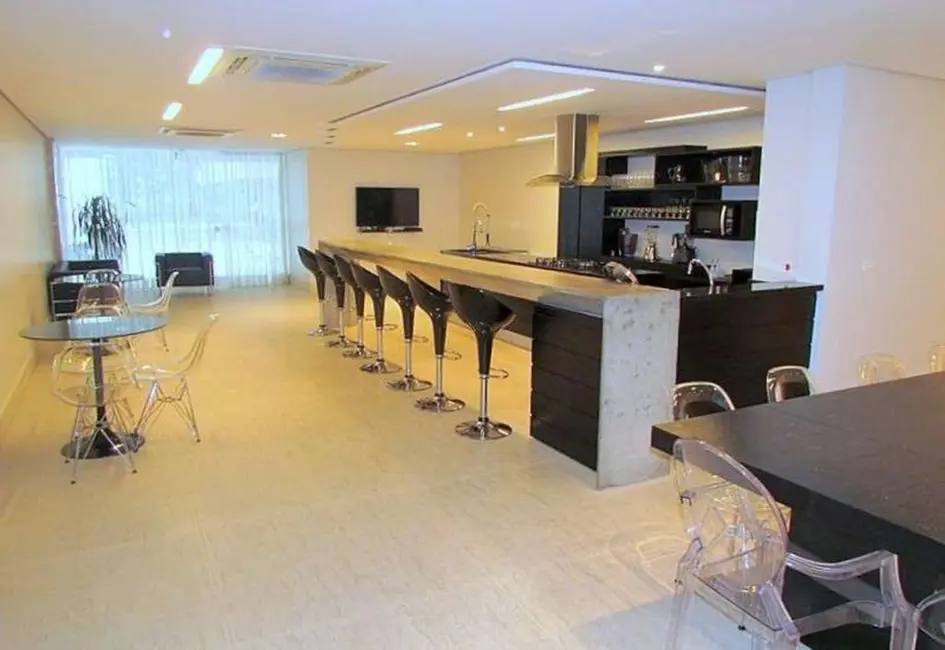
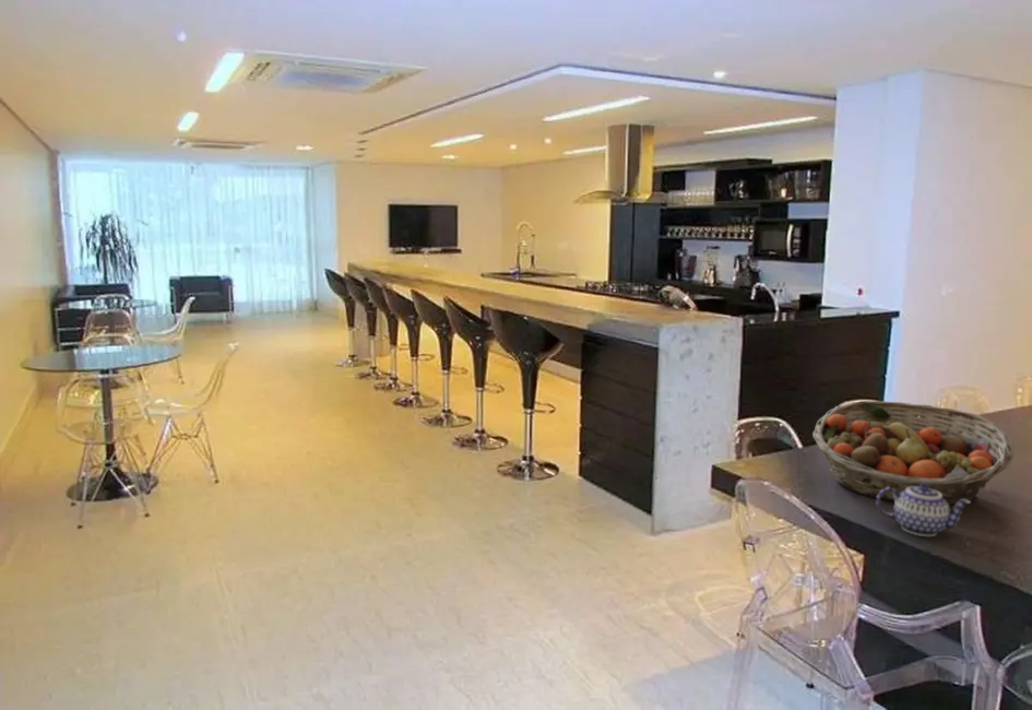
+ fruit basket (906, 451)
+ teapot (922, 507)
